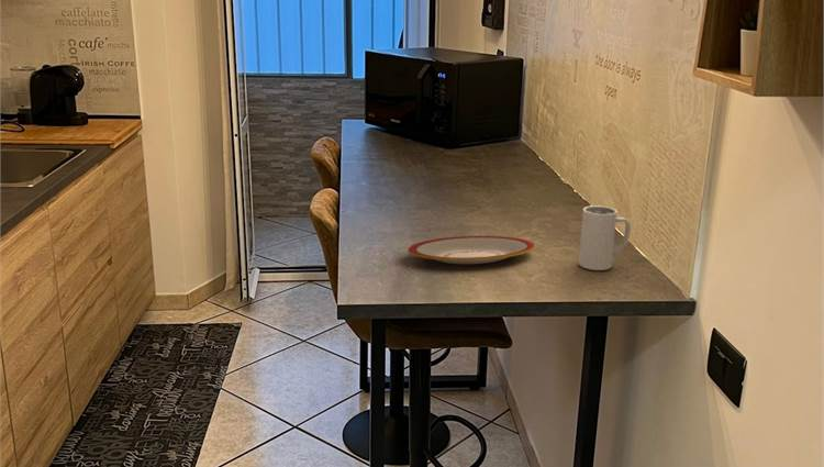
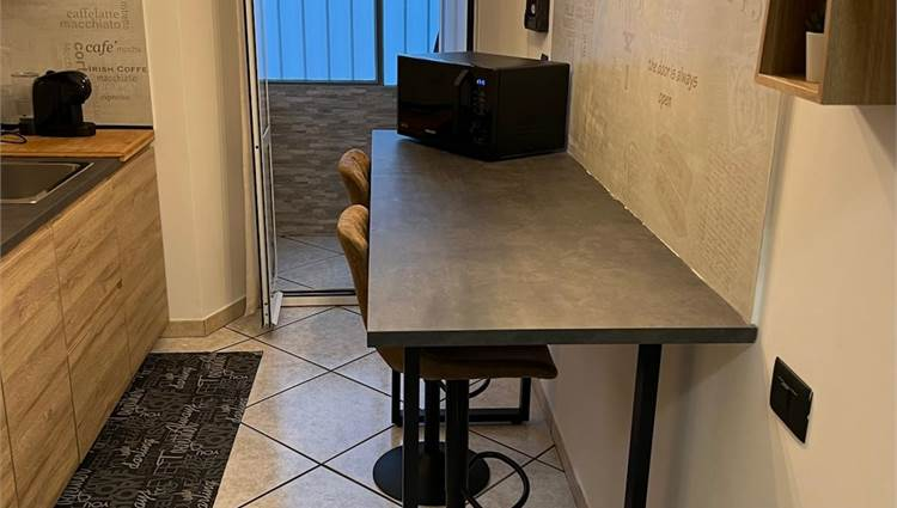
- plate (471, 252)
- mug (604, 237)
